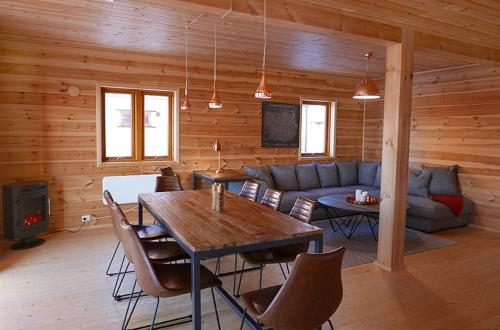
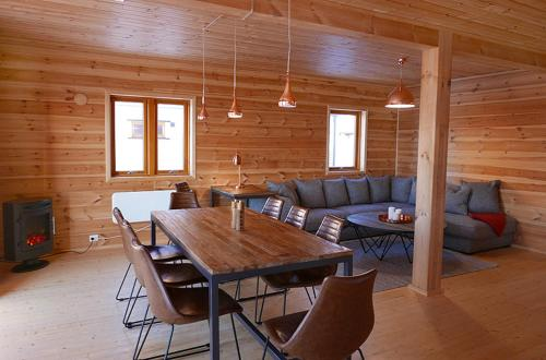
- wall art (281, 125)
